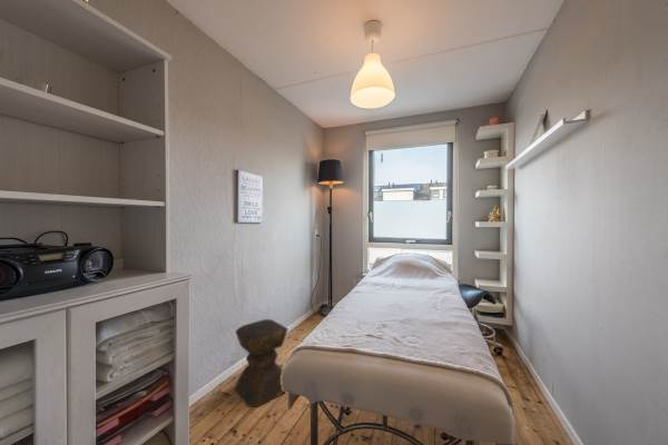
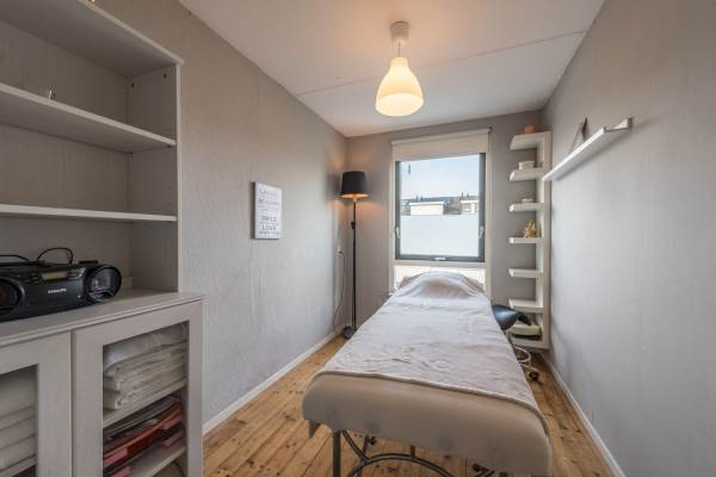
- stool (262, 357)
